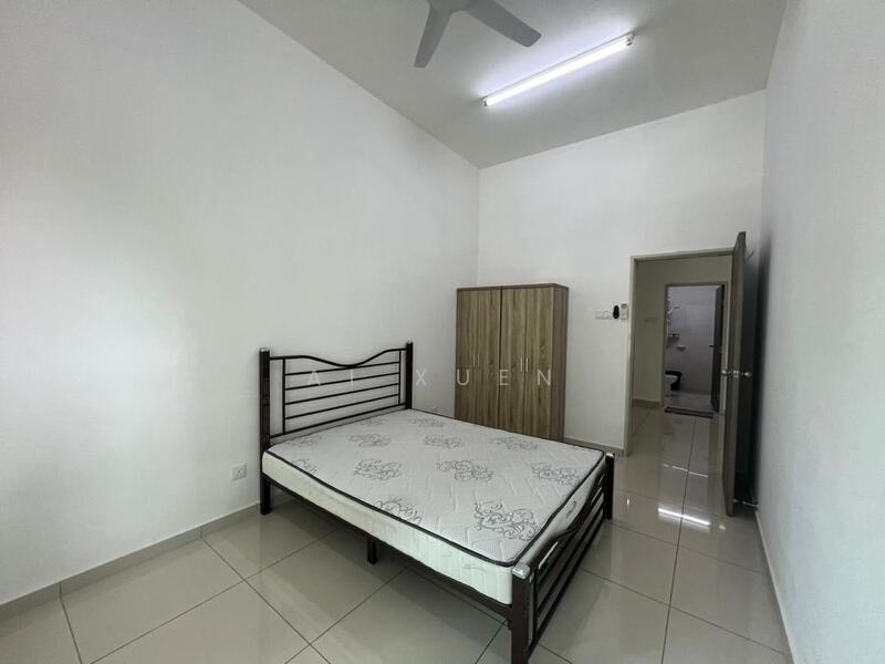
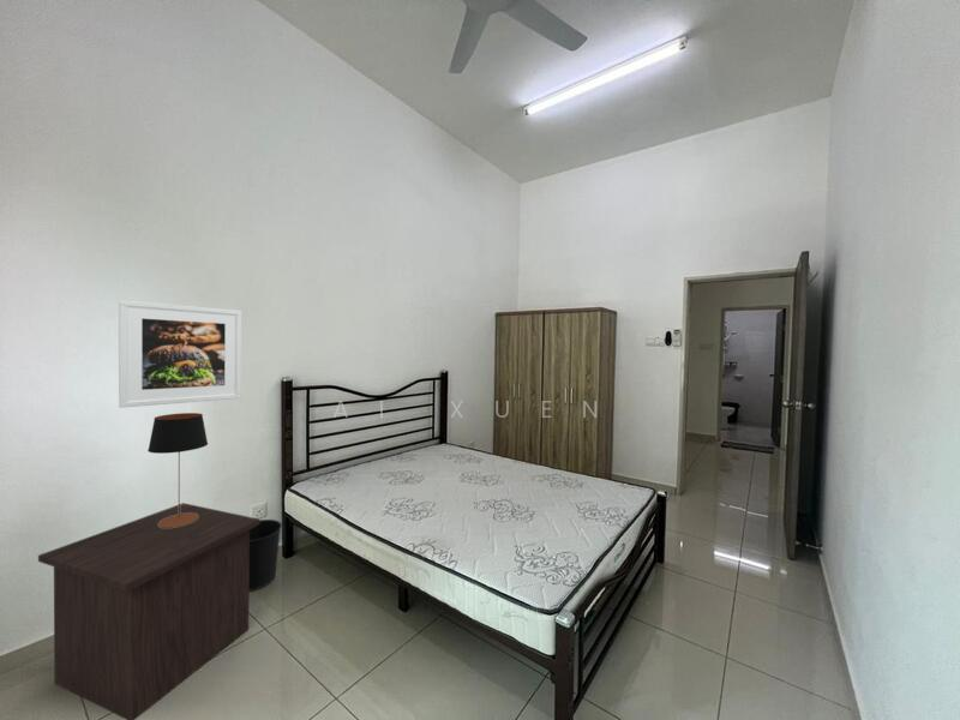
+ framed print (186, 354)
+ wastebasket (256, 554)
+ nightstand (158, 594)
+ table lamp (179, 468)
